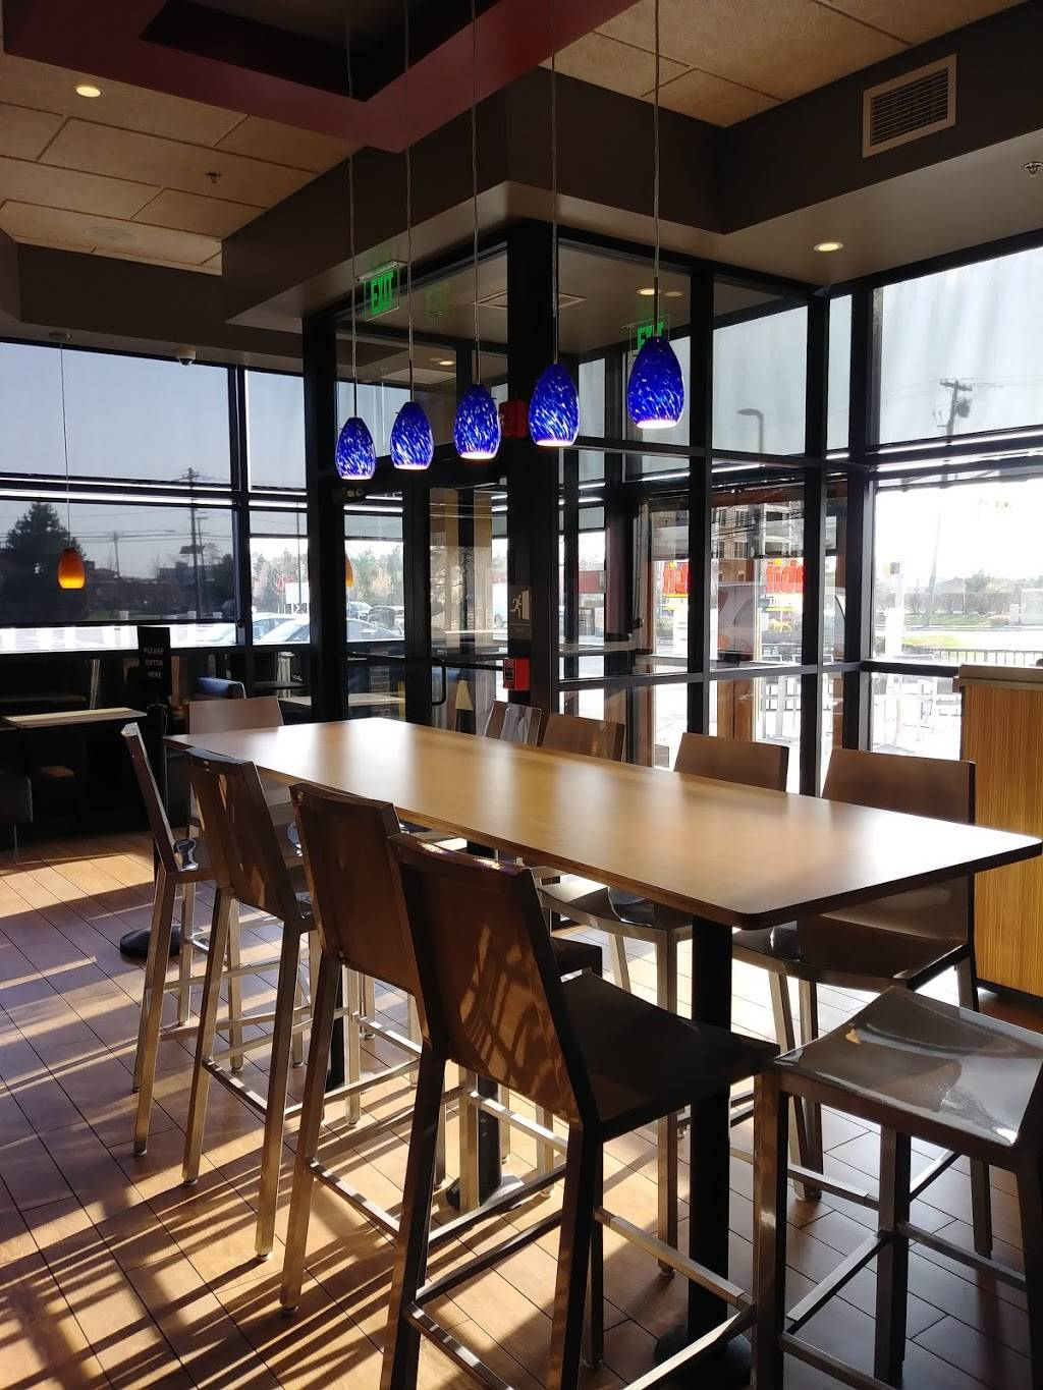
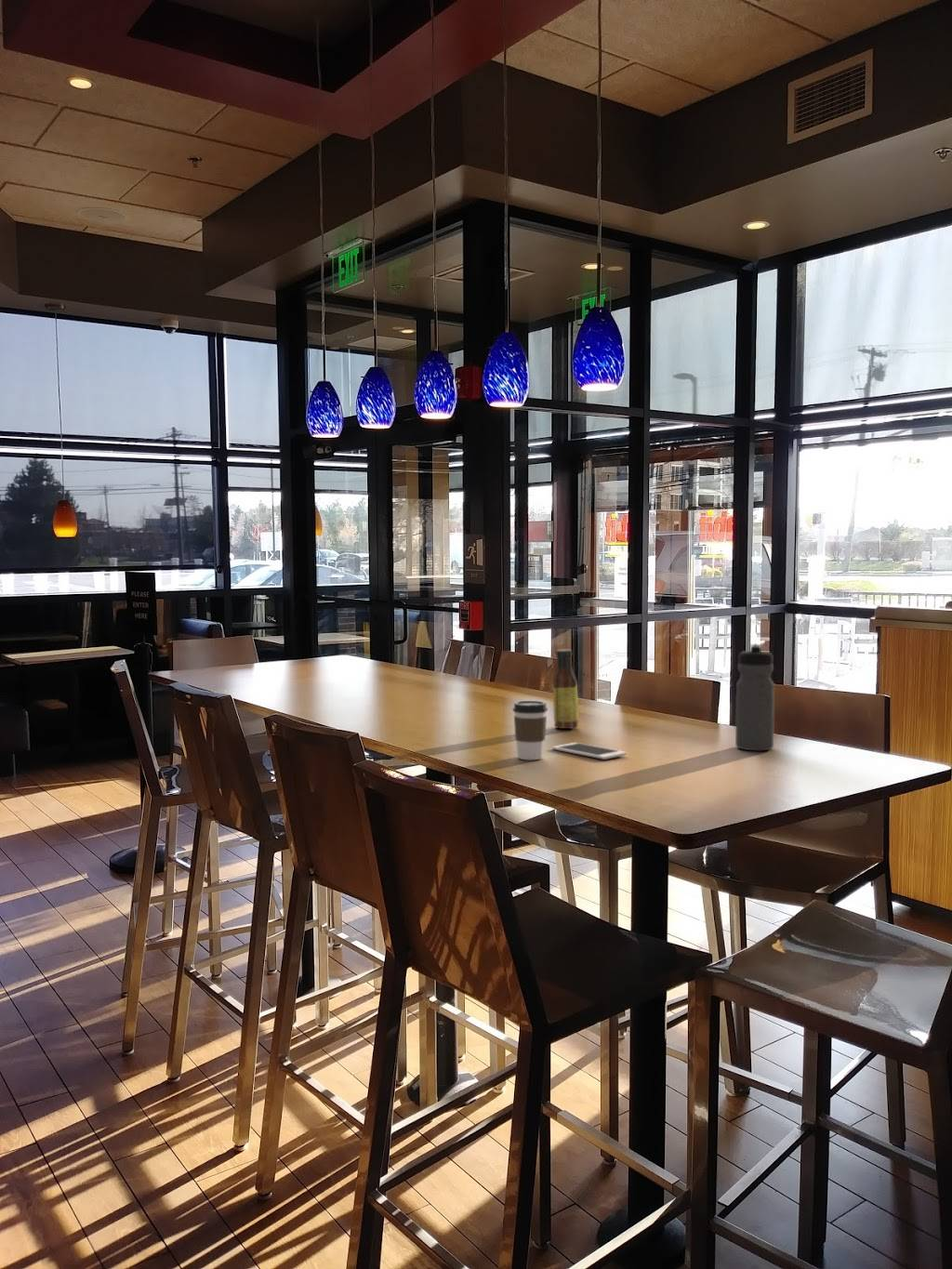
+ water bottle (755, 695)
+ cell phone (588, 750)
+ coffee cup (530, 730)
+ sauce bottle (565, 688)
